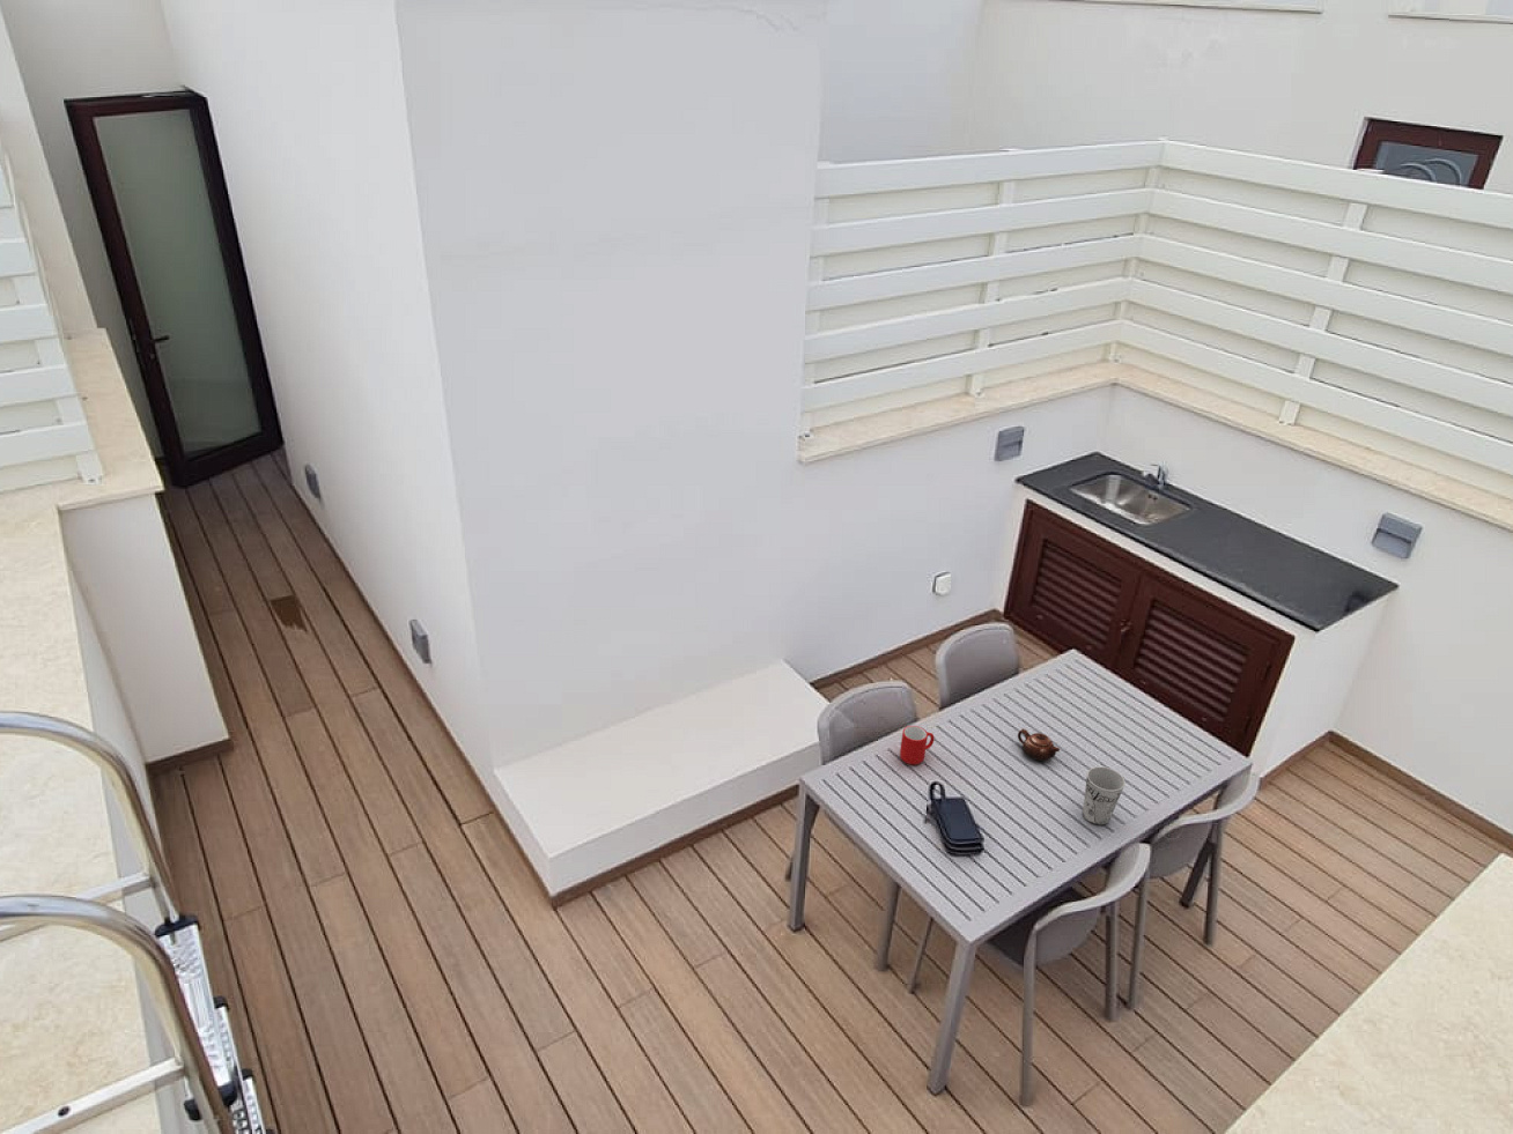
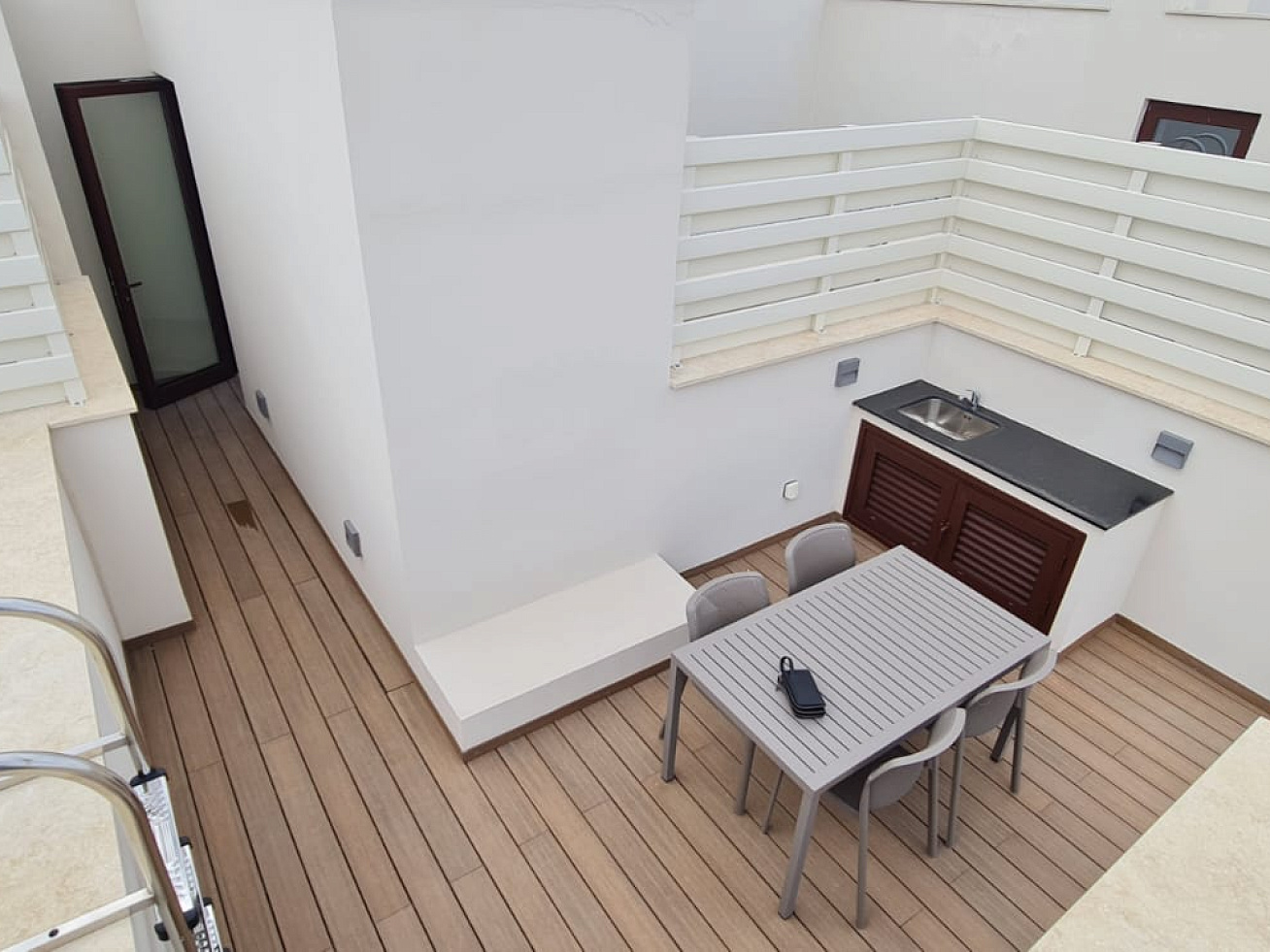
- teapot (1038, 742)
- cup (919, 743)
- cup (1100, 797)
